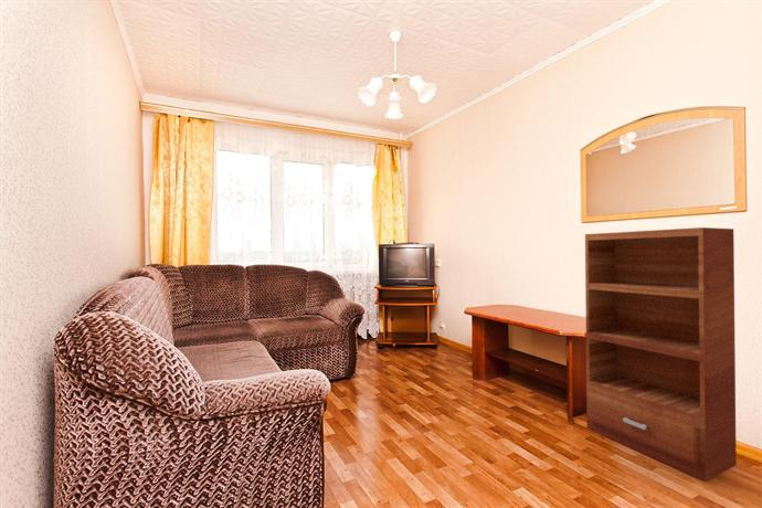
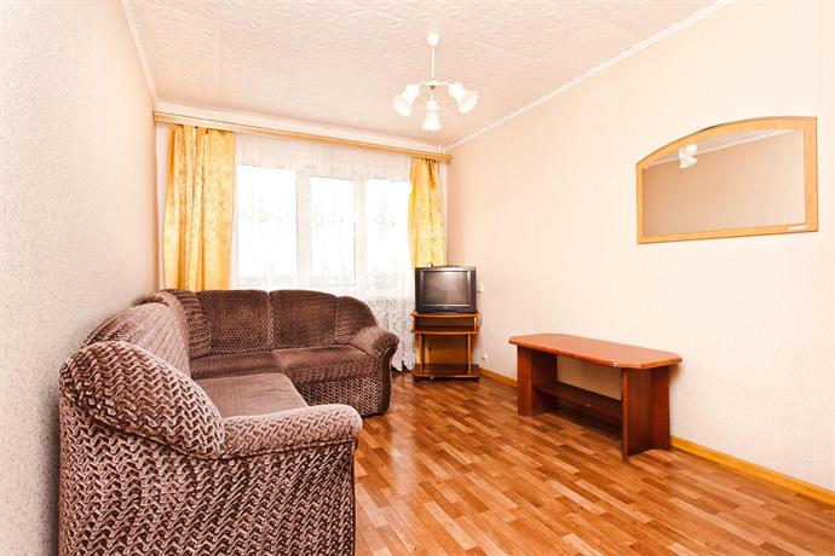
- bookshelf (650, 338)
